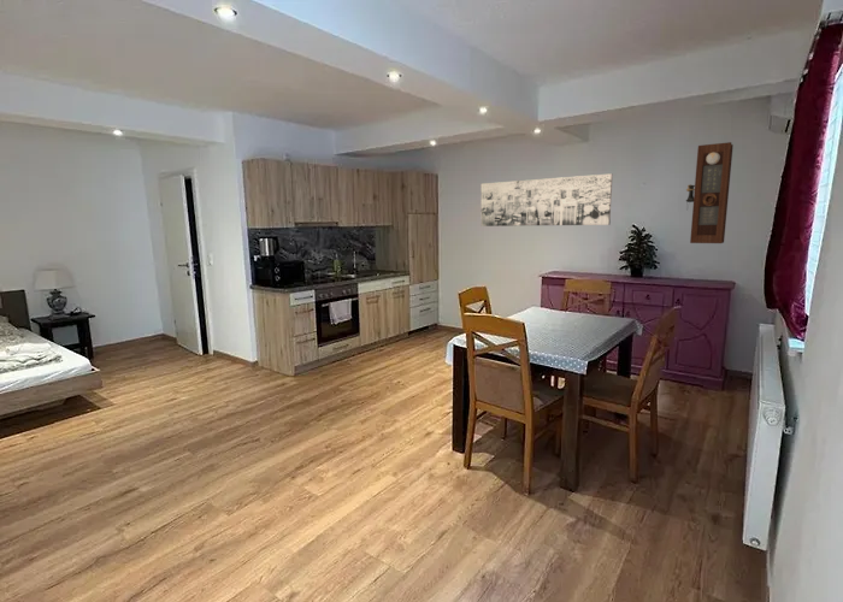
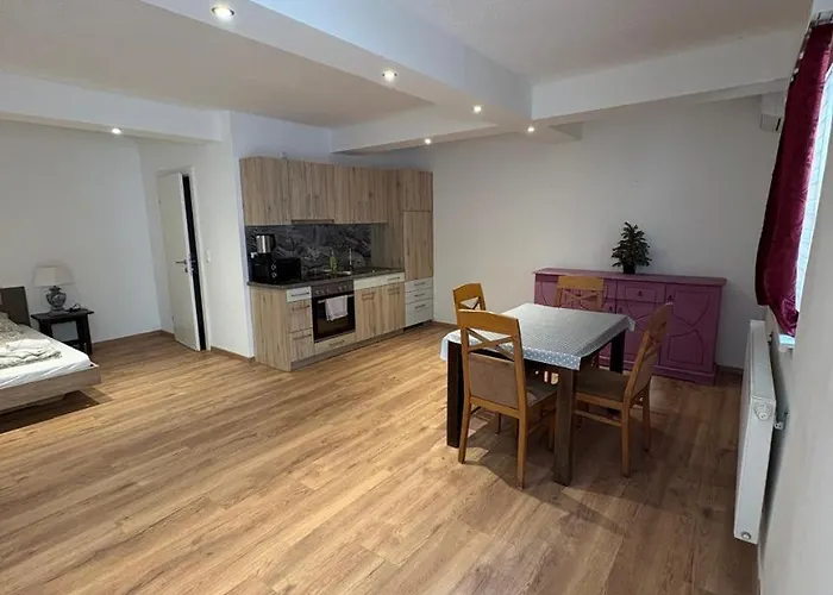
- pendulum clock (706, 194)
- wall art (540, 202)
